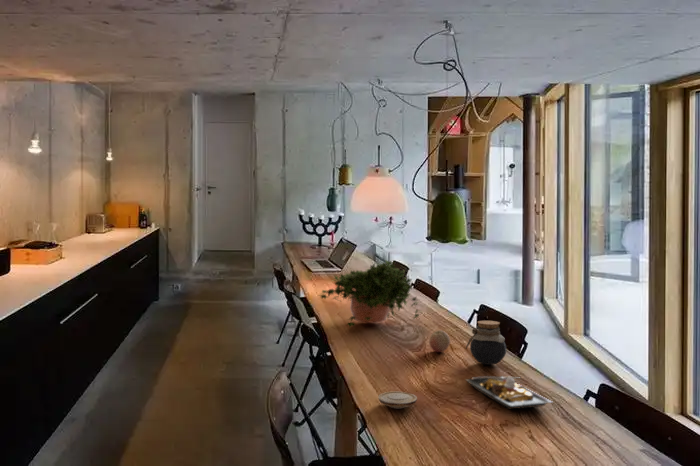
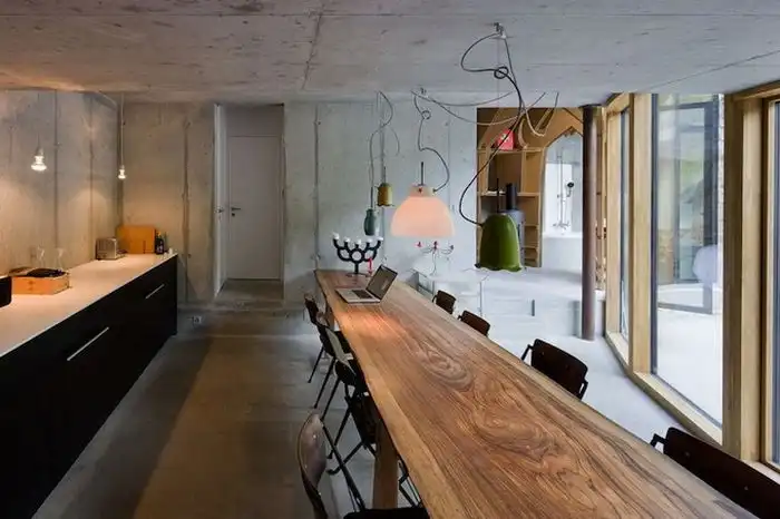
- wood slice (397, 400)
- jar (486, 342)
- potted plant (372, 290)
- fruit (439, 341)
- plate (509, 385)
